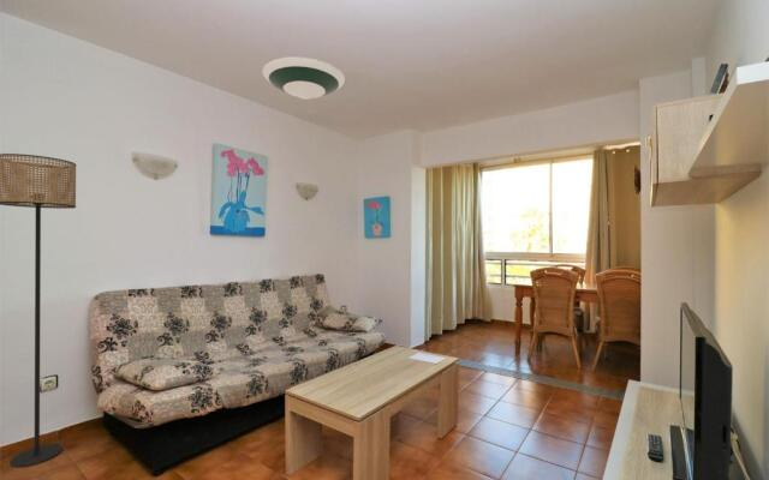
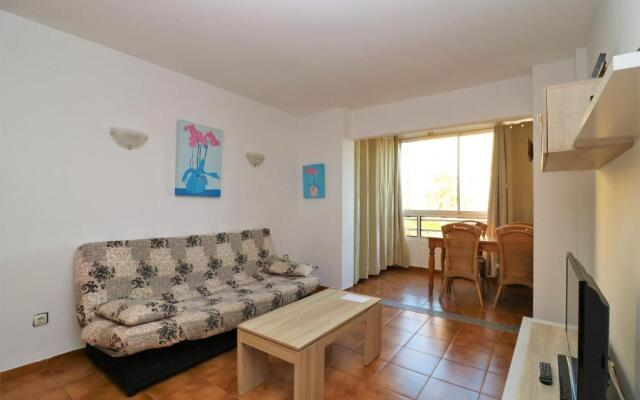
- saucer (304, 86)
- floor lamp (37, 307)
